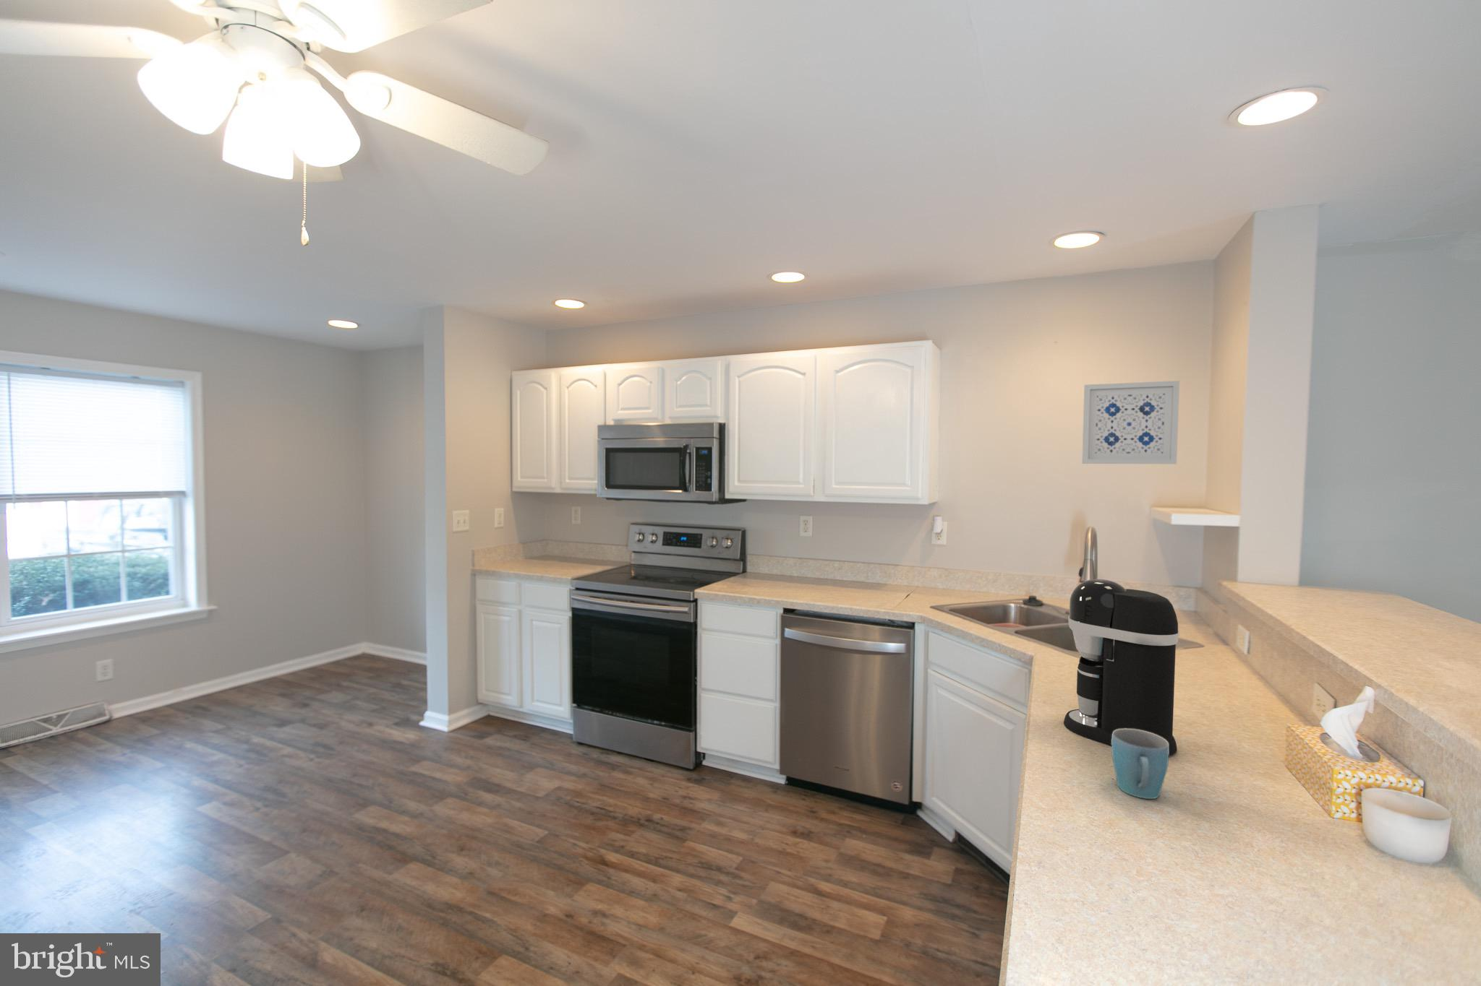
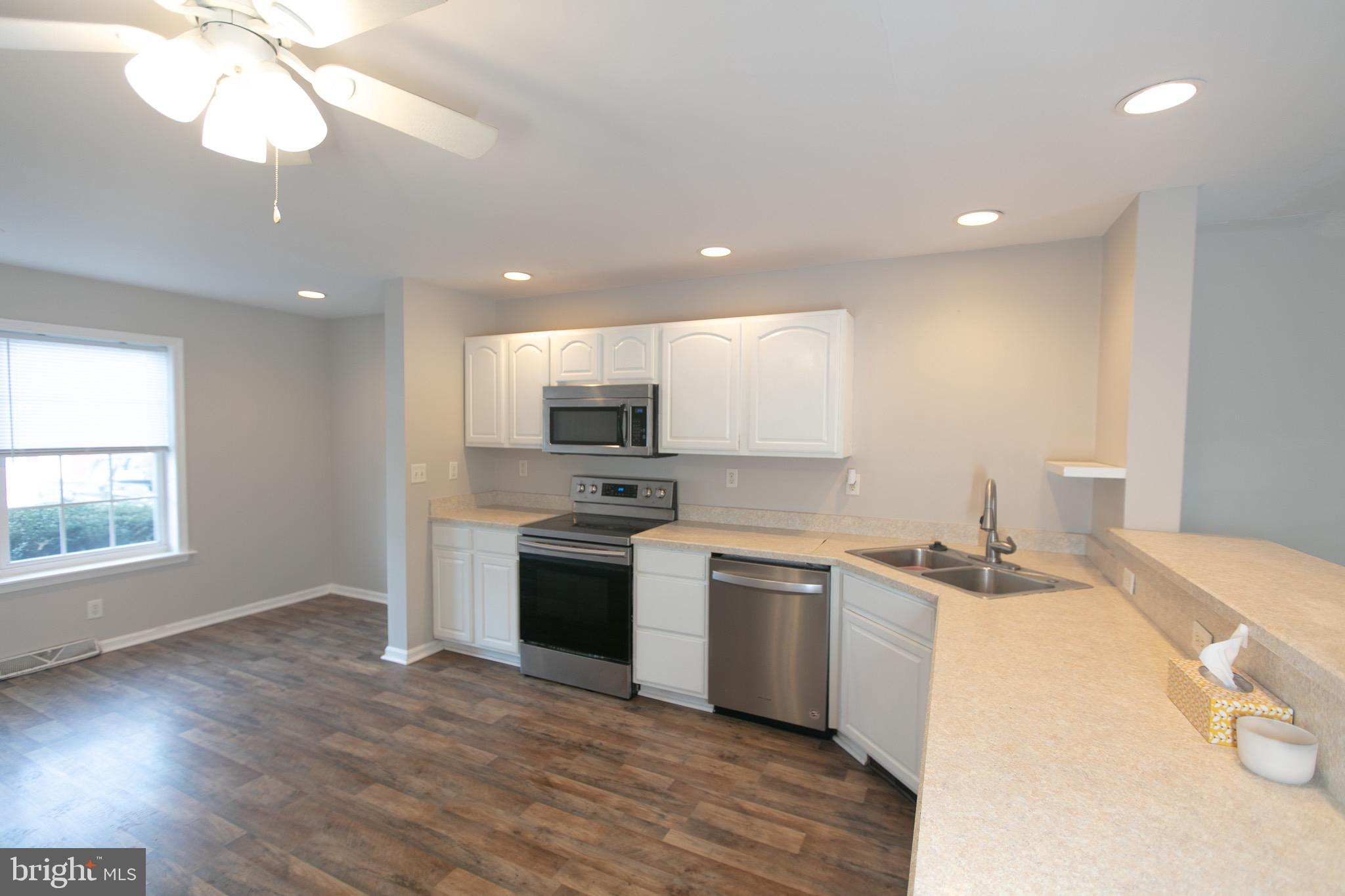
- coffee maker (1120, 659)
- mug (1141, 768)
- wall art (1129, 424)
